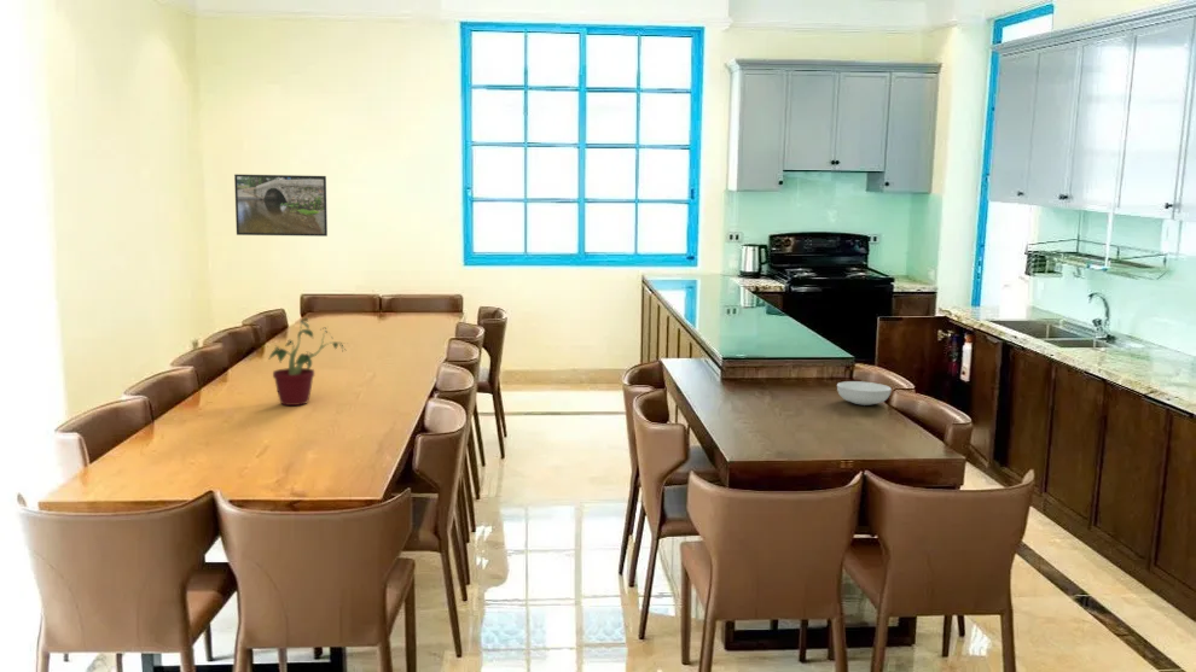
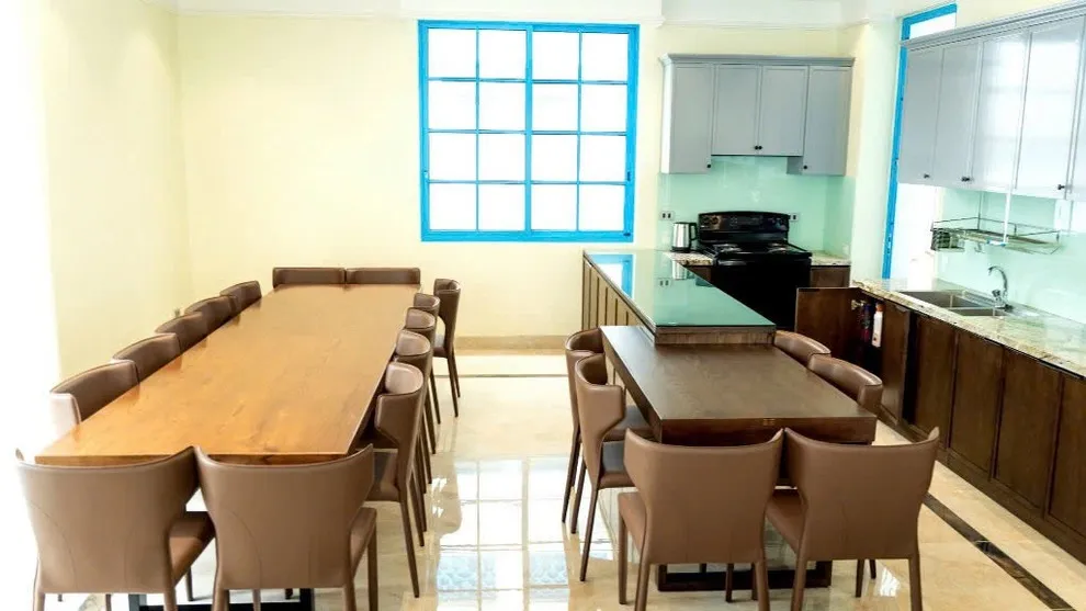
- serving bowl (863, 393)
- potted plant (309, 361)
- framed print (280, 205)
